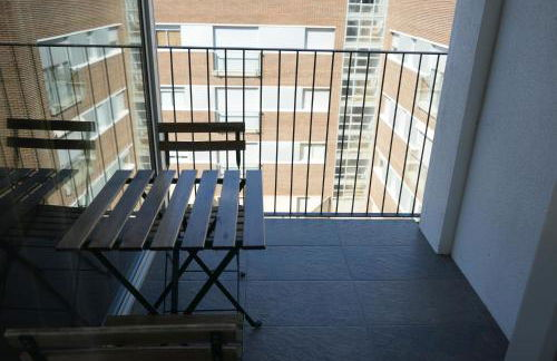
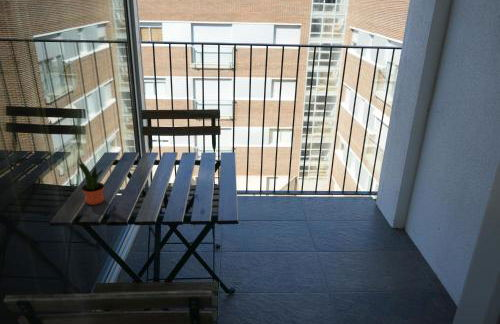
+ potted plant (90, 180)
